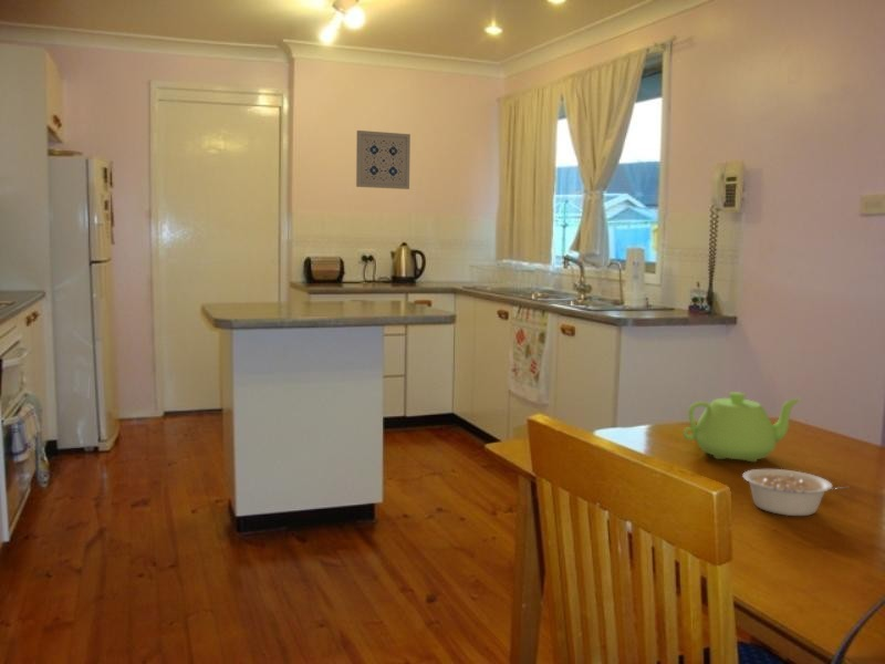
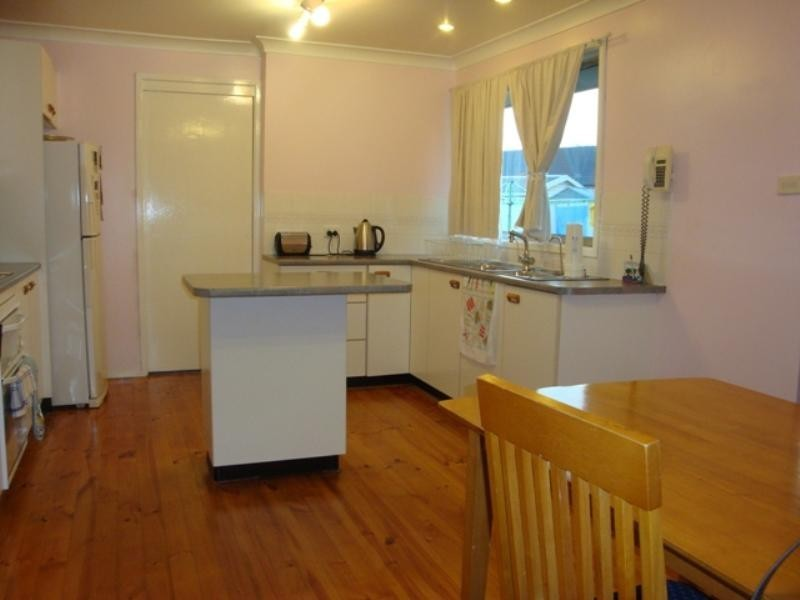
- teapot (740, 424)
- wall art (383, 159)
- legume (789, 490)
